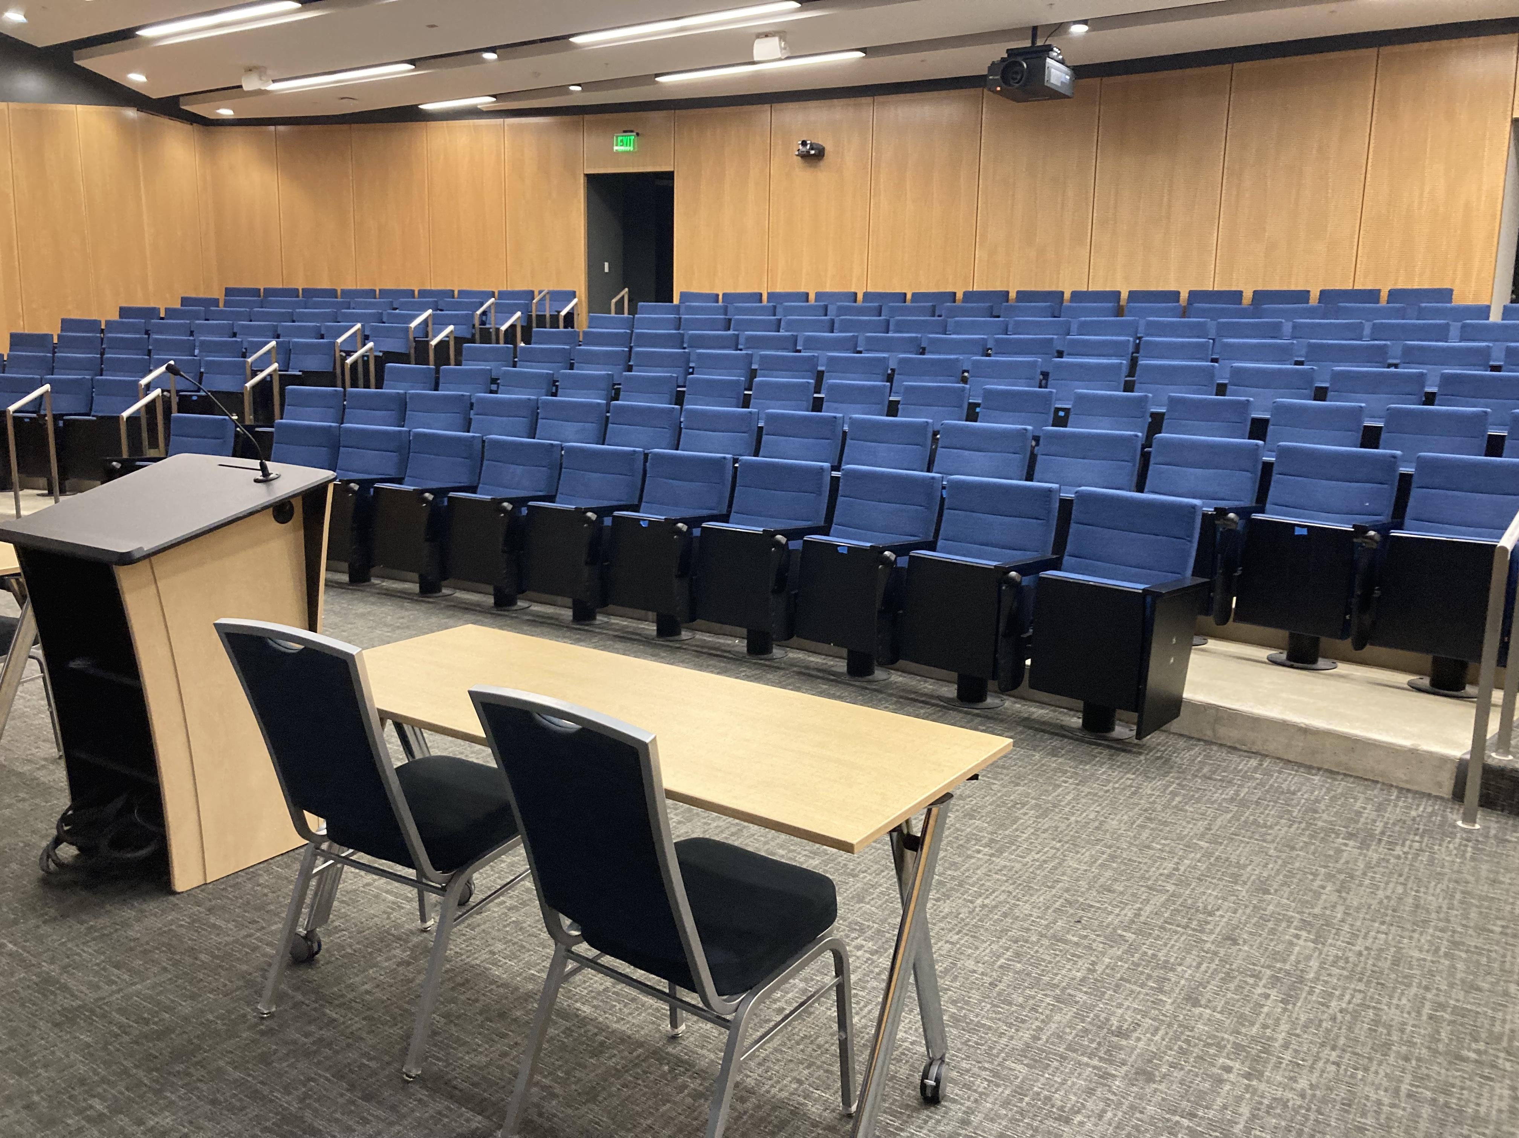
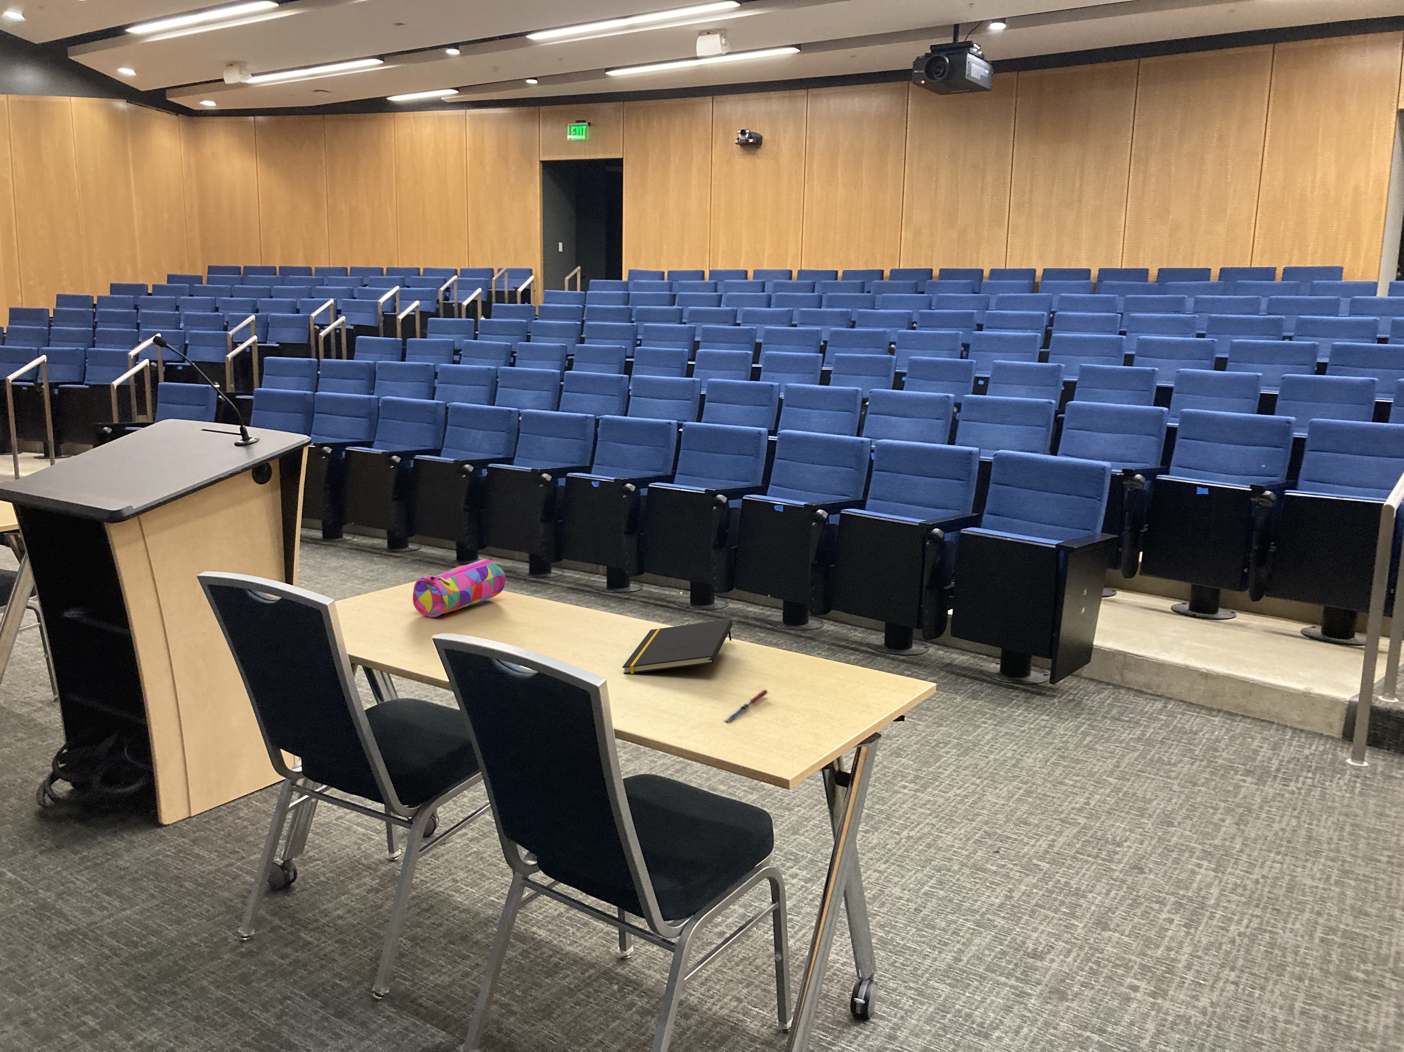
+ pencil case (460, 587)
+ notepad (680, 645)
+ pen (746, 705)
